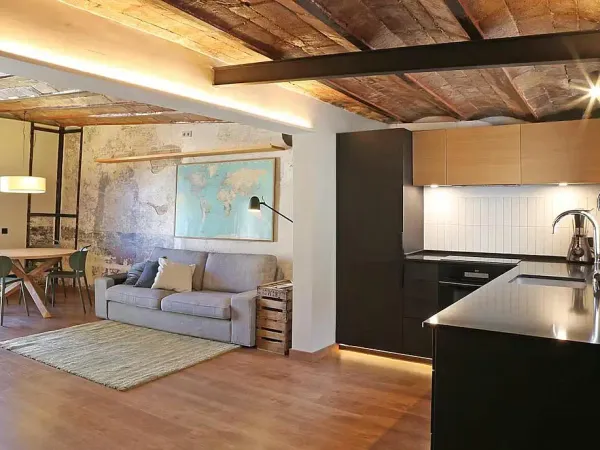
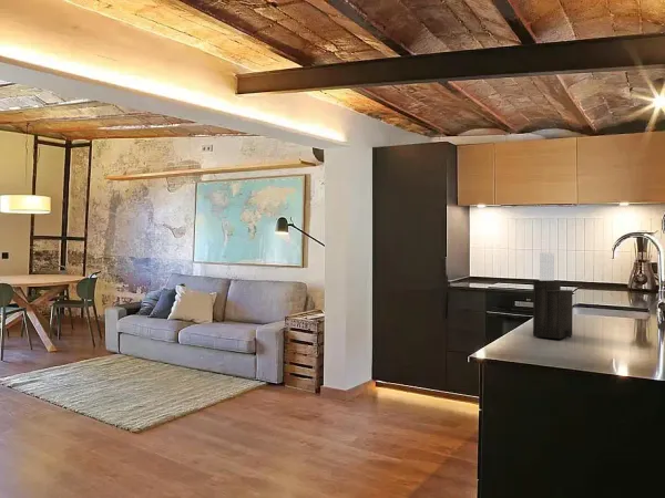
+ knife block (555, 294)
